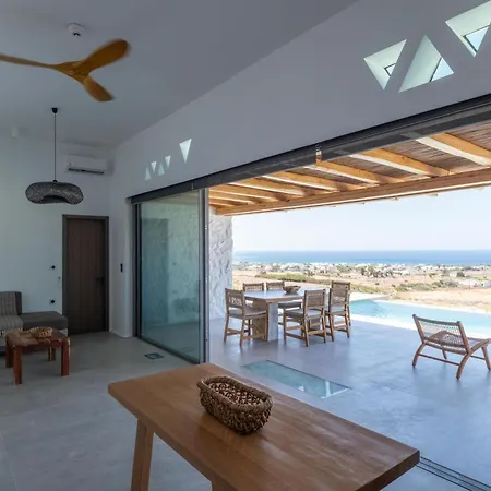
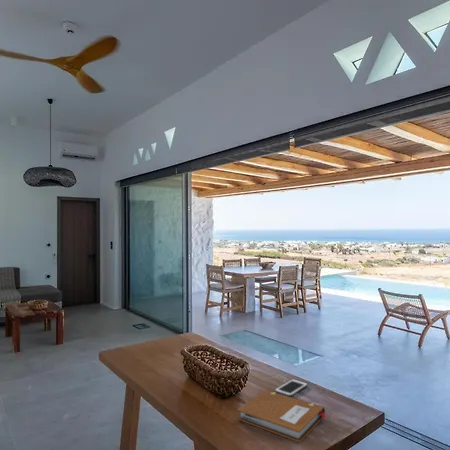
+ notebook (283, 413)
+ cell phone (291, 387)
